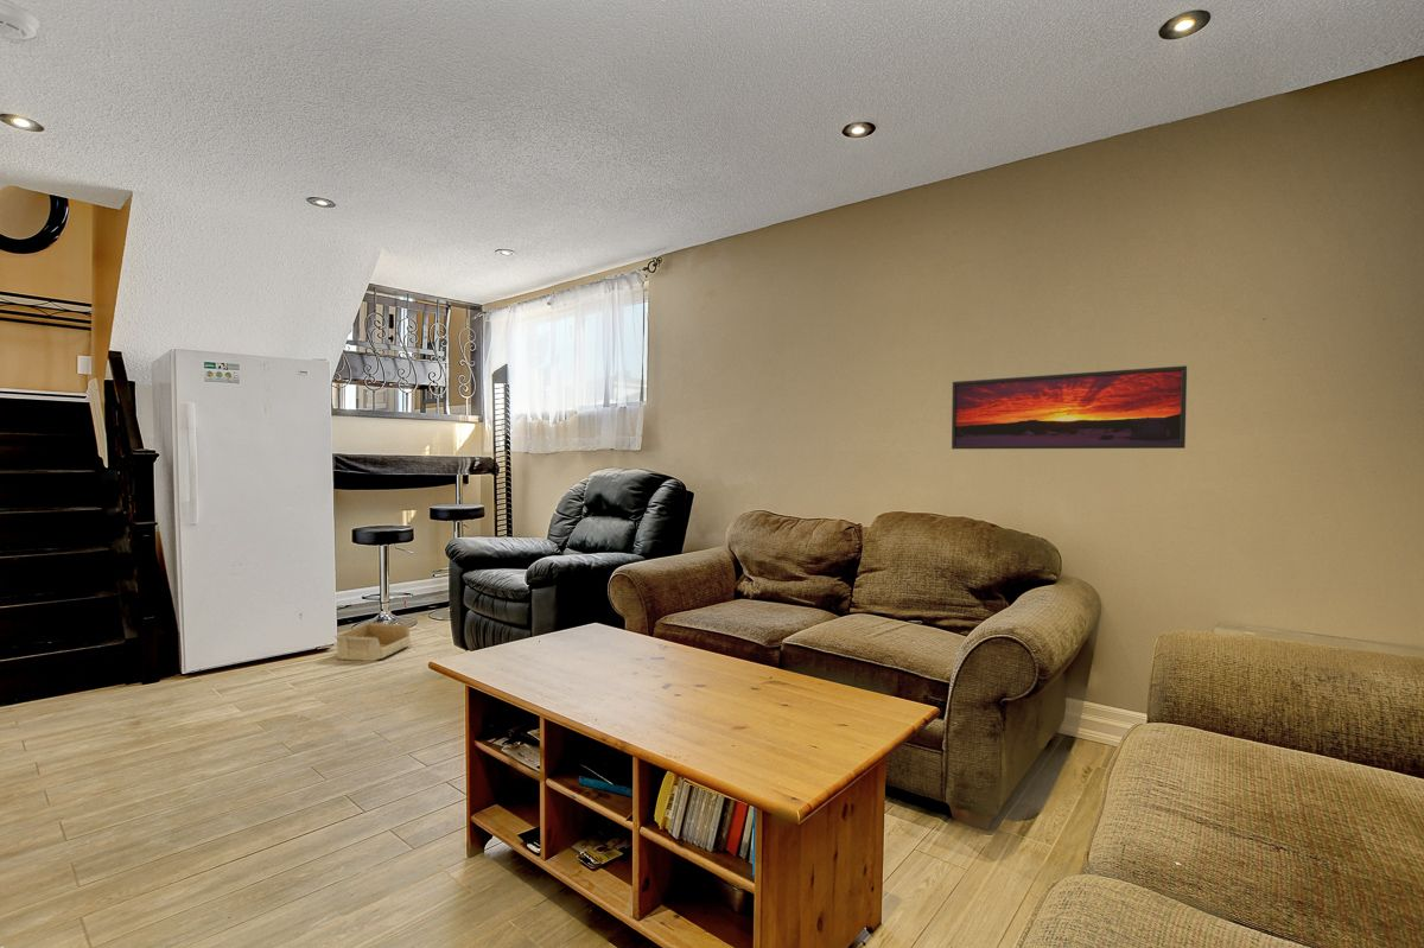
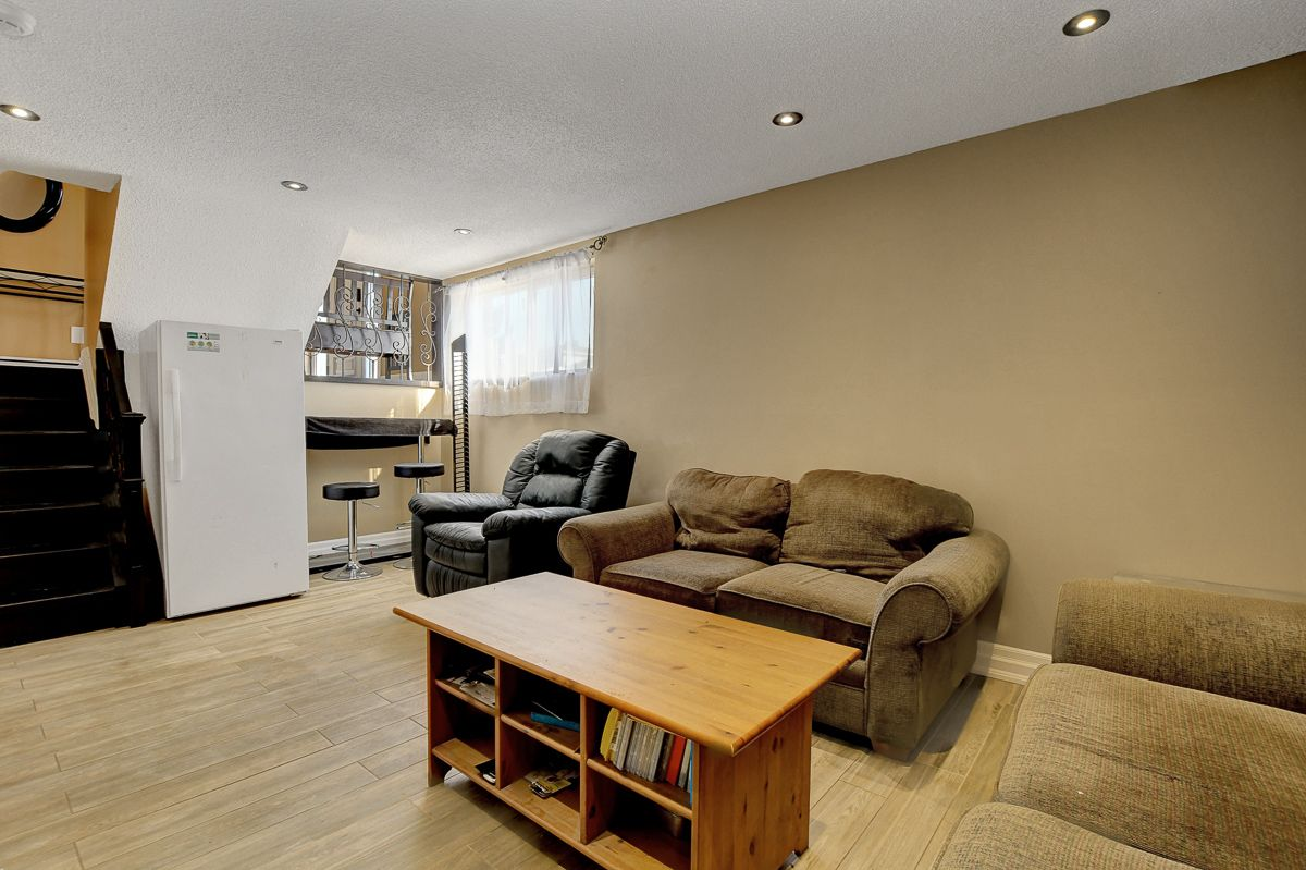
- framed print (1057, 412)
- storage bin (374, 641)
